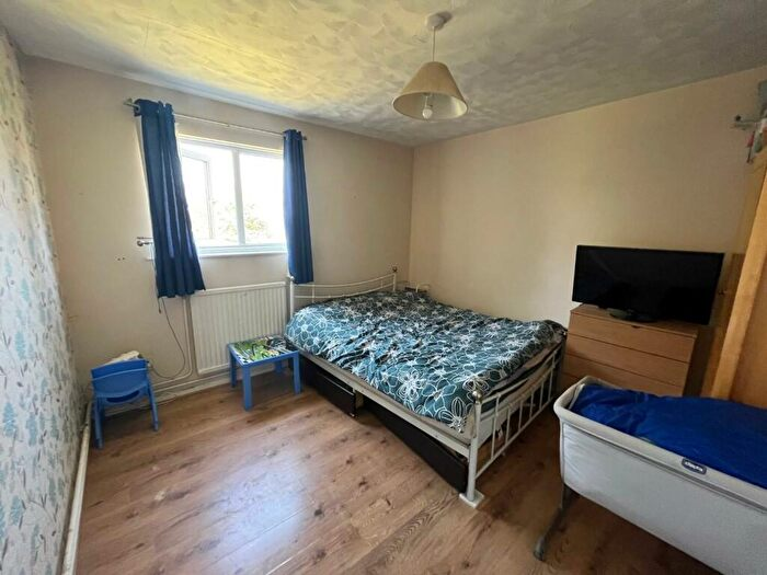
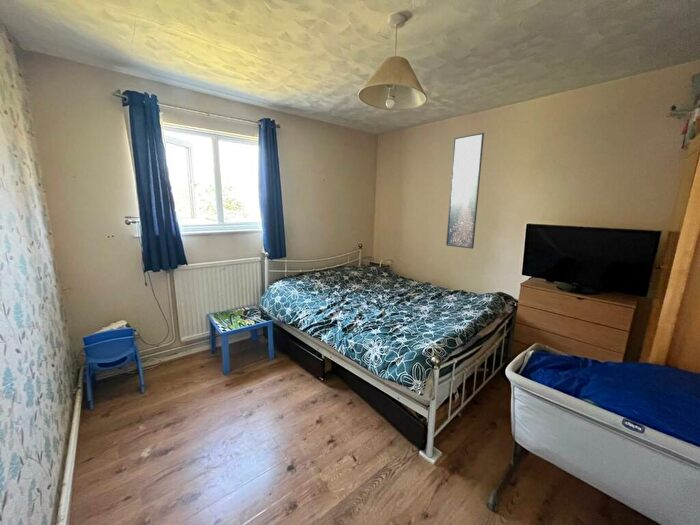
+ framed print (463, 193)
